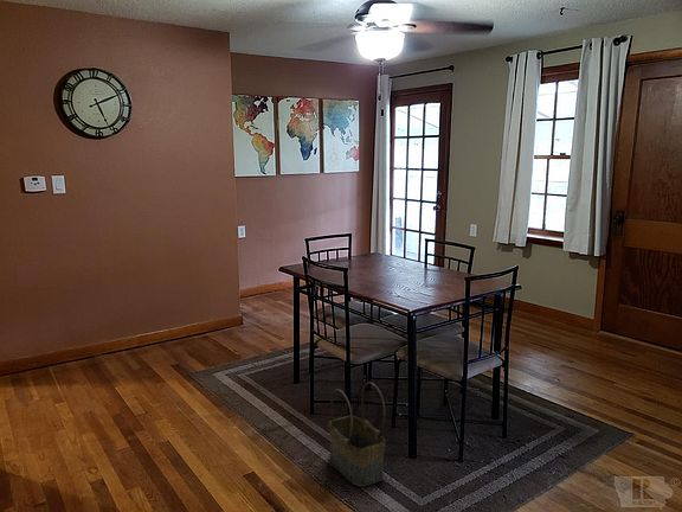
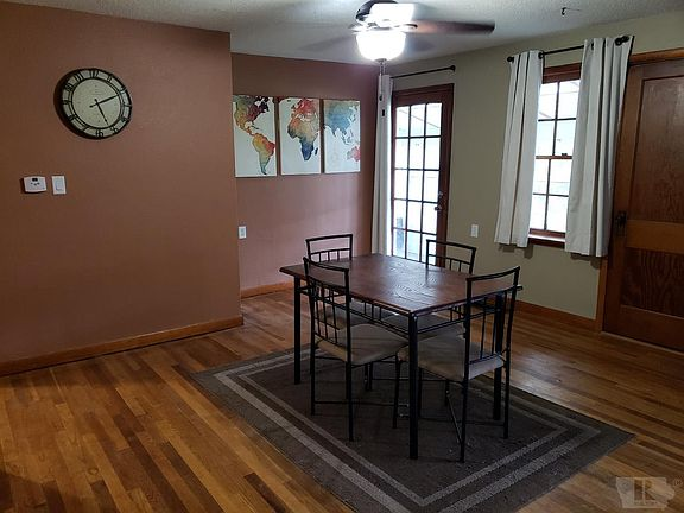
- basket (355, 427)
